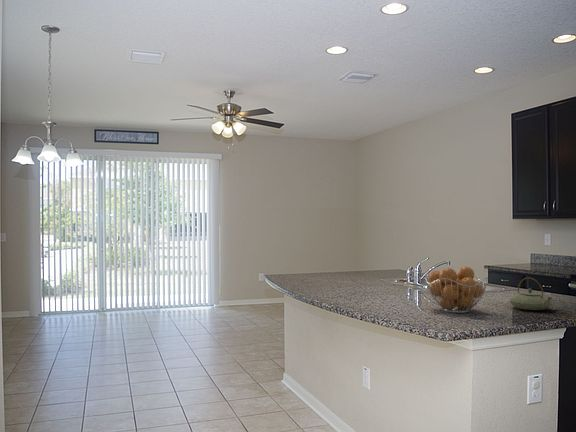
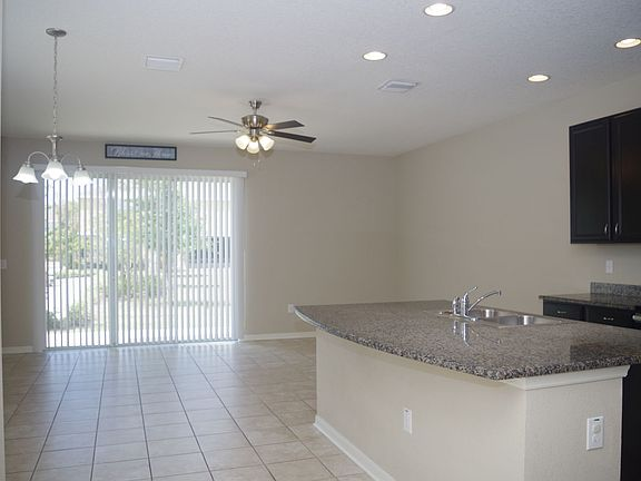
- fruit basket (456, 288)
- teapot (532, 293)
